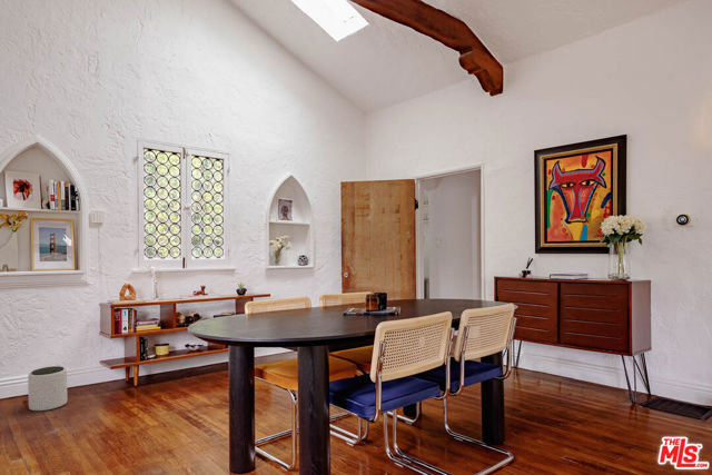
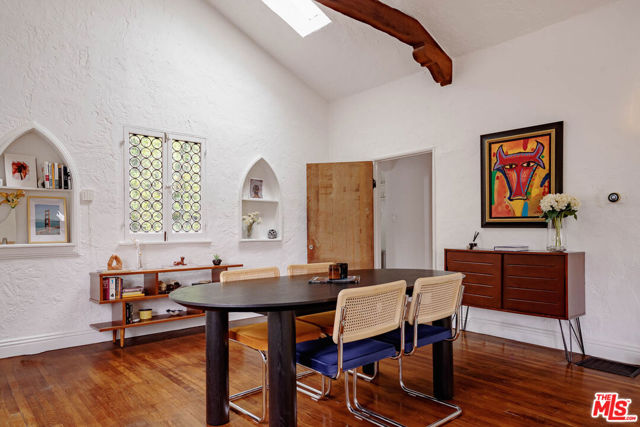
- plant pot (48, 387)
